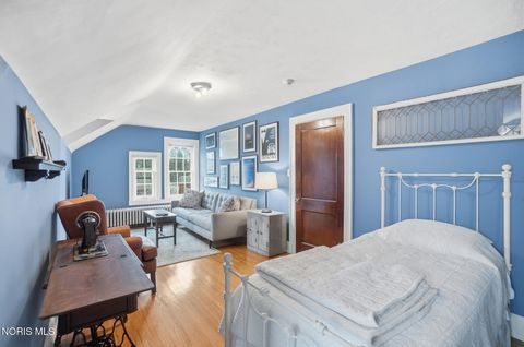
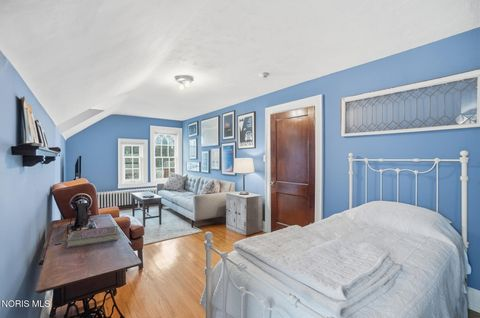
+ book (94, 235)
